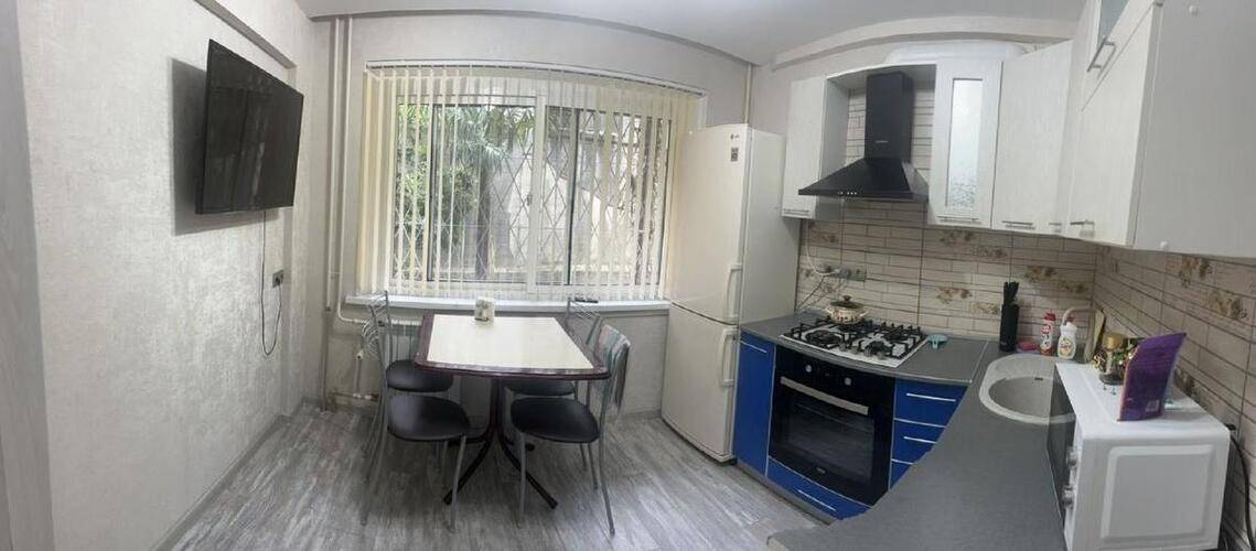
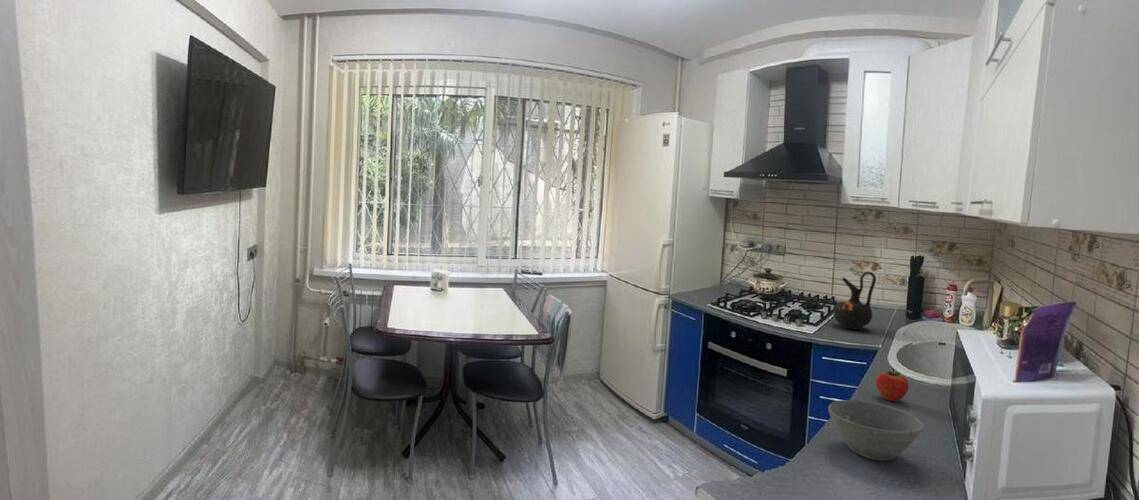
+ bowl (872, 433)
+ apple (892, 383)
+ ceramic jug (854, 299)
